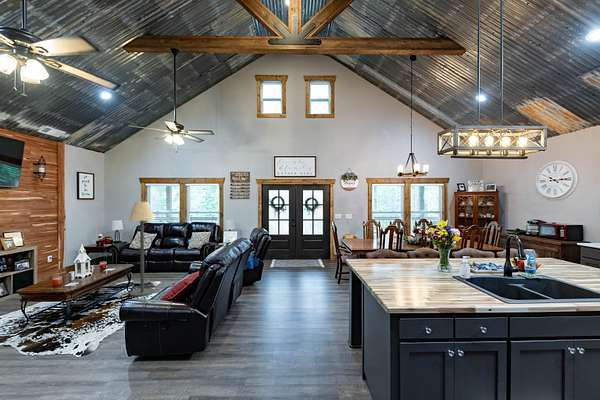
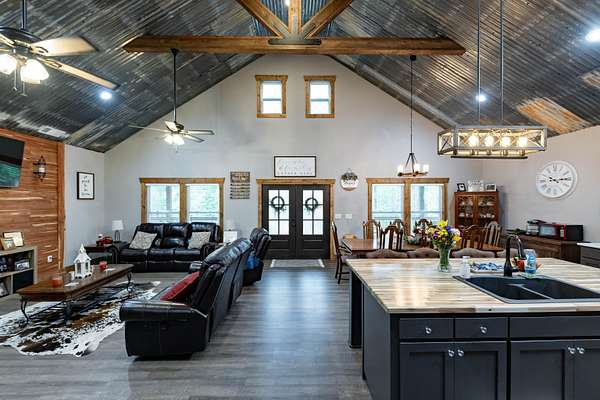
- floor lamp (142, 247)
